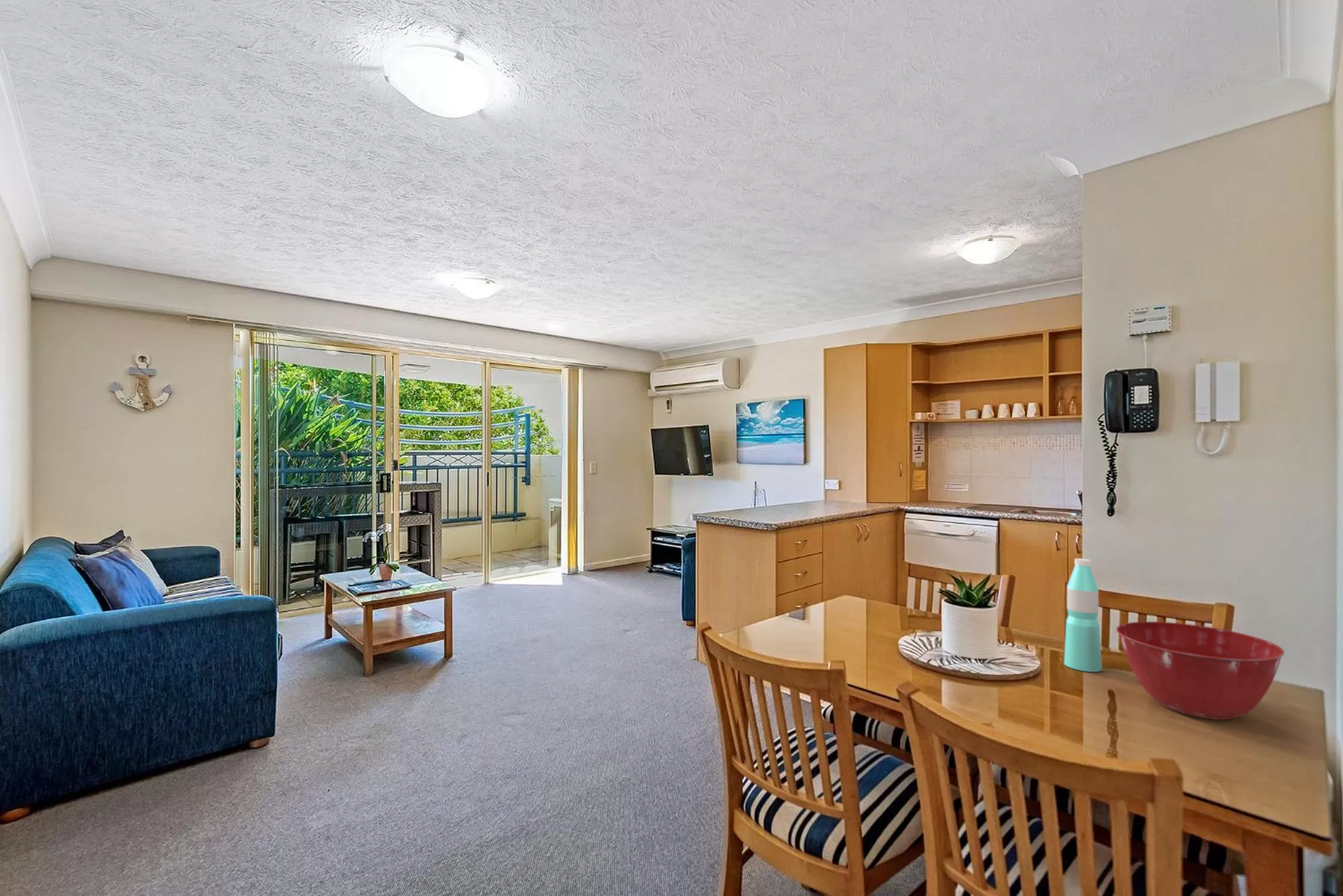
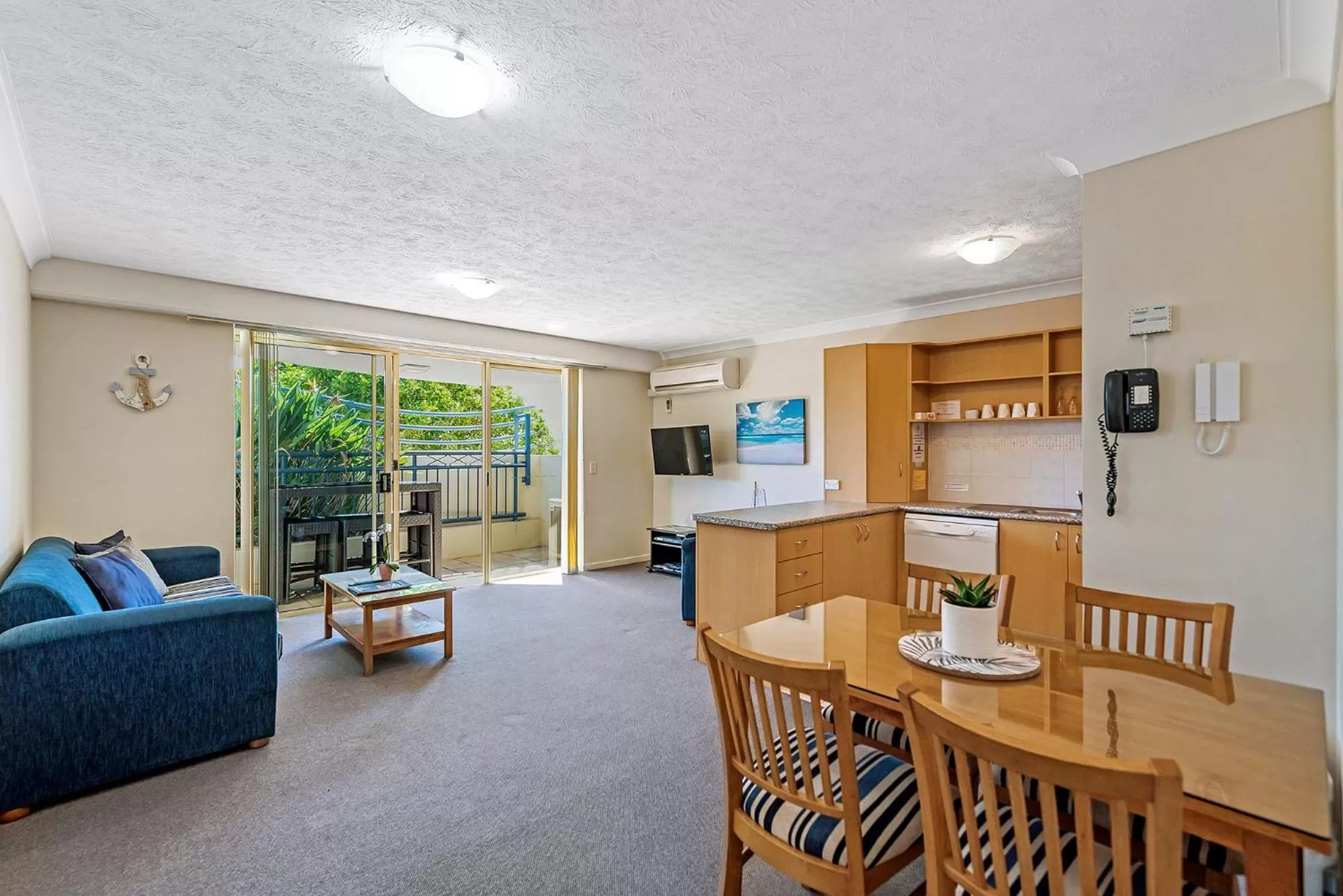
- water bottle (1082, 613)
- mixing bowl (1195, 672)
